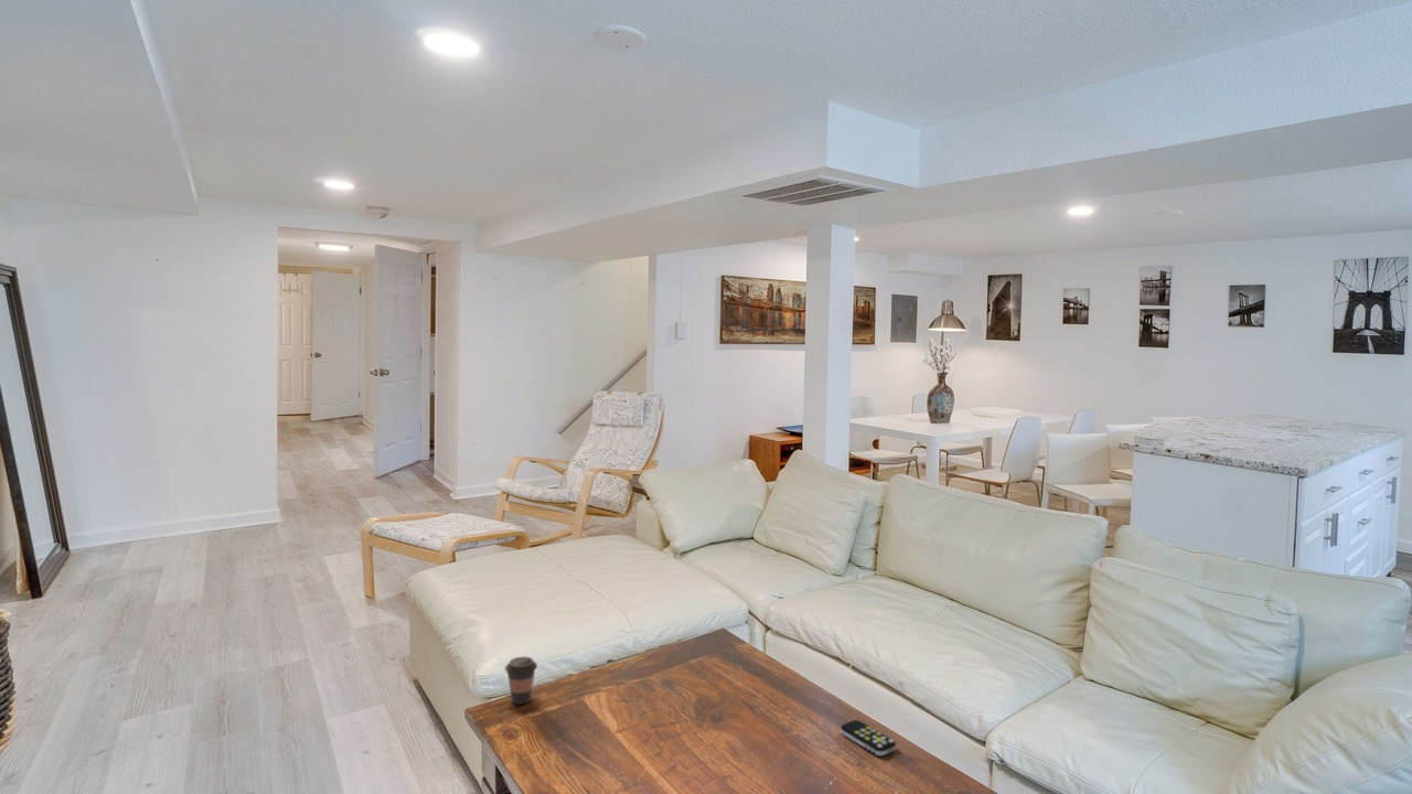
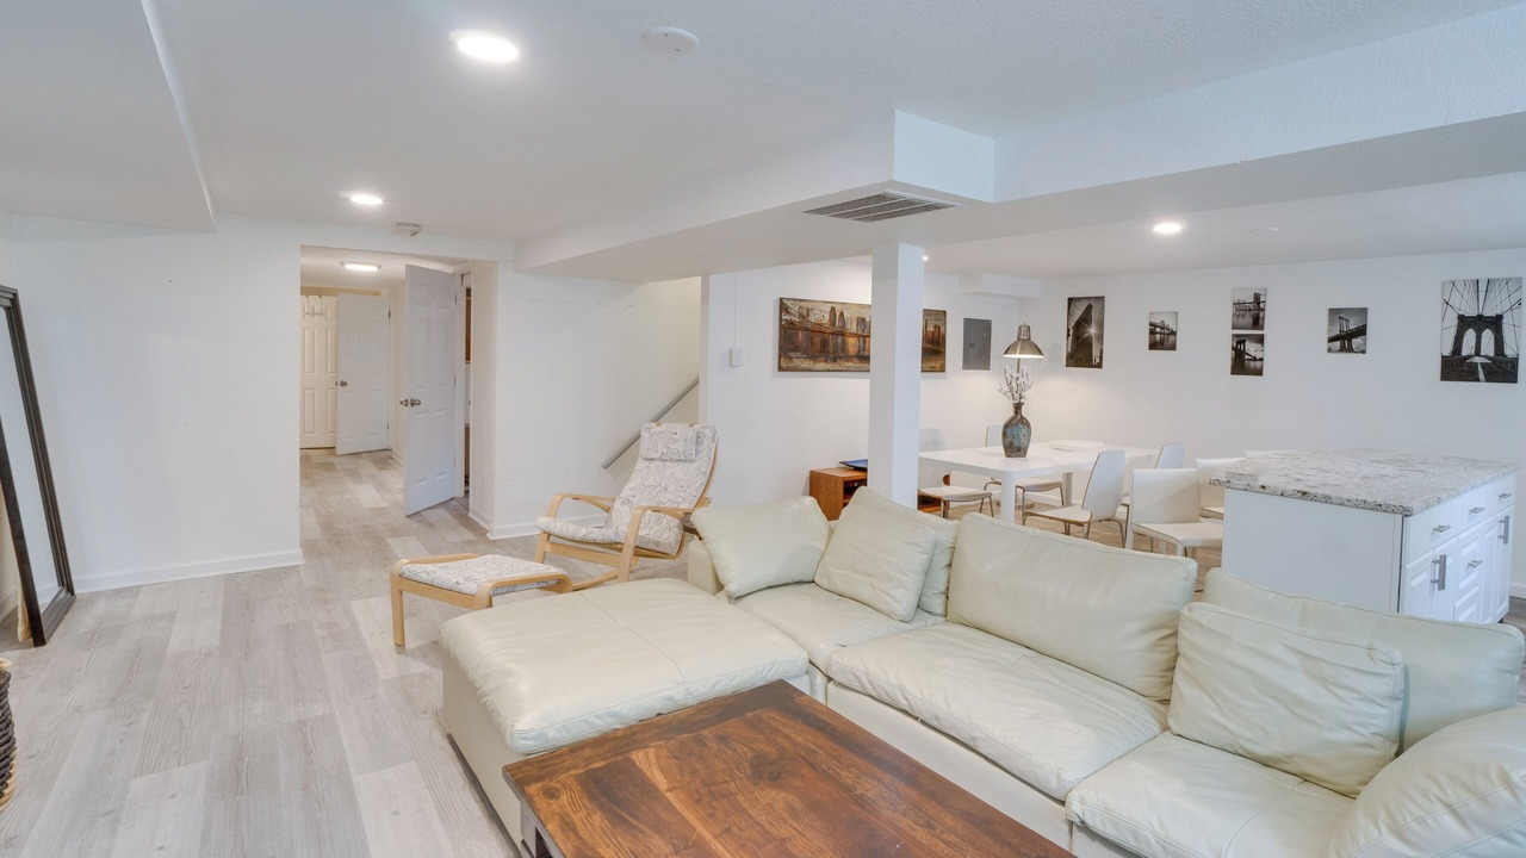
- coffee cup (521, 680)
- remote control (867, 737)
